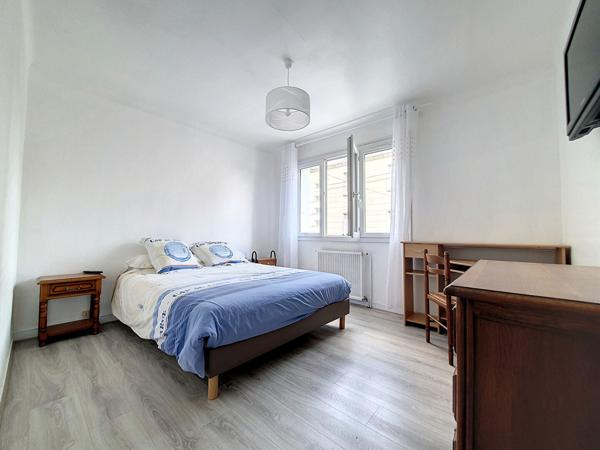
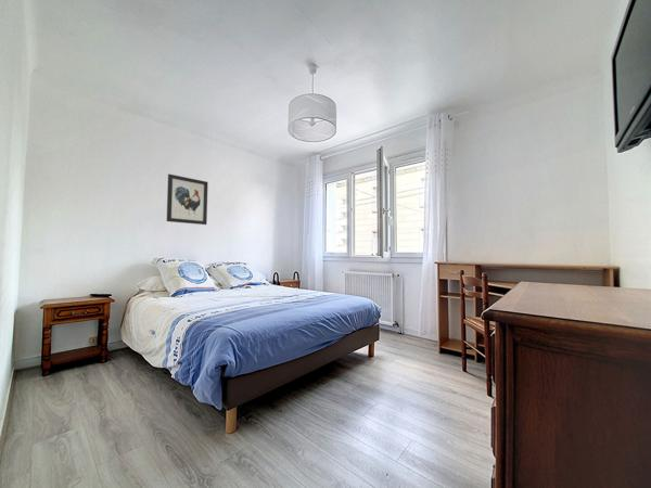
+ wall art (188, 201)
